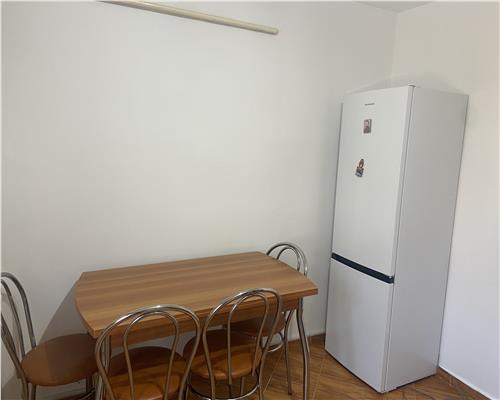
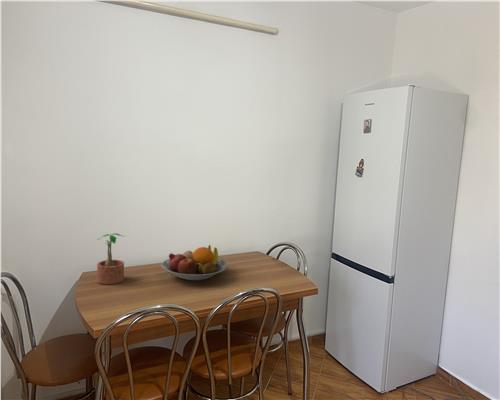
+ fruit bowl (195, 261)
+ potted plant (110, 257)
